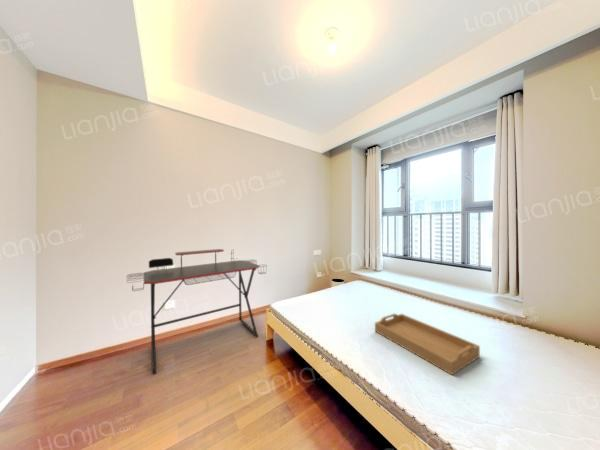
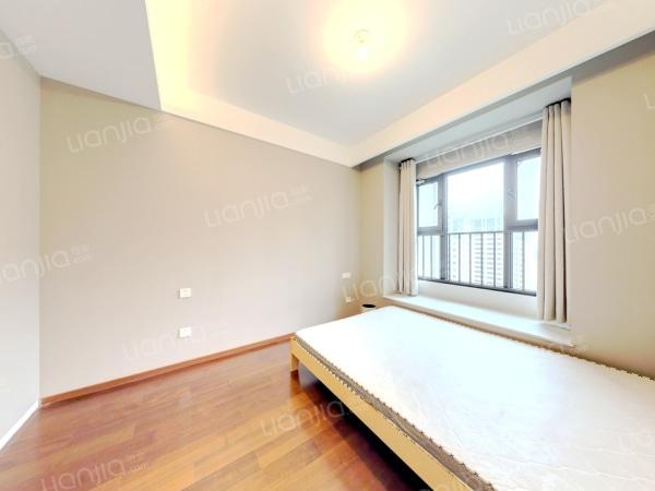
- serving tray (421, 336)
- desk (203, 282)
